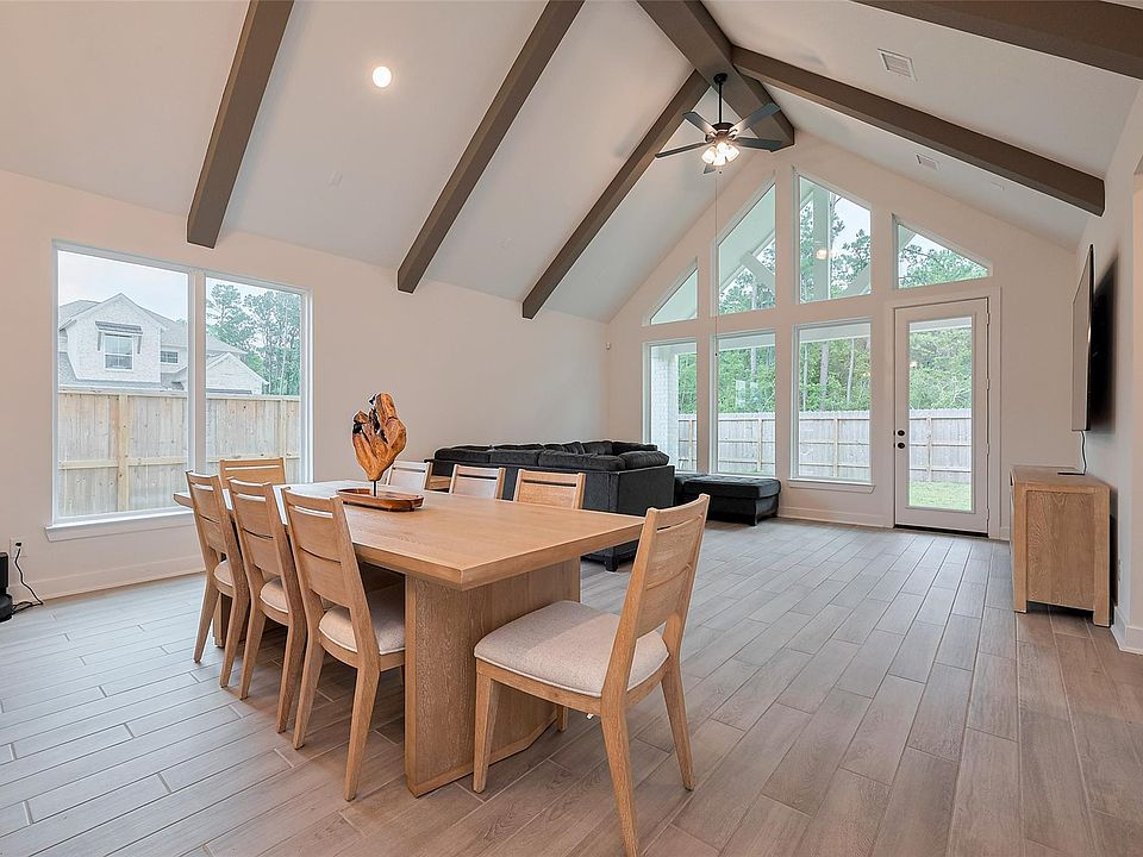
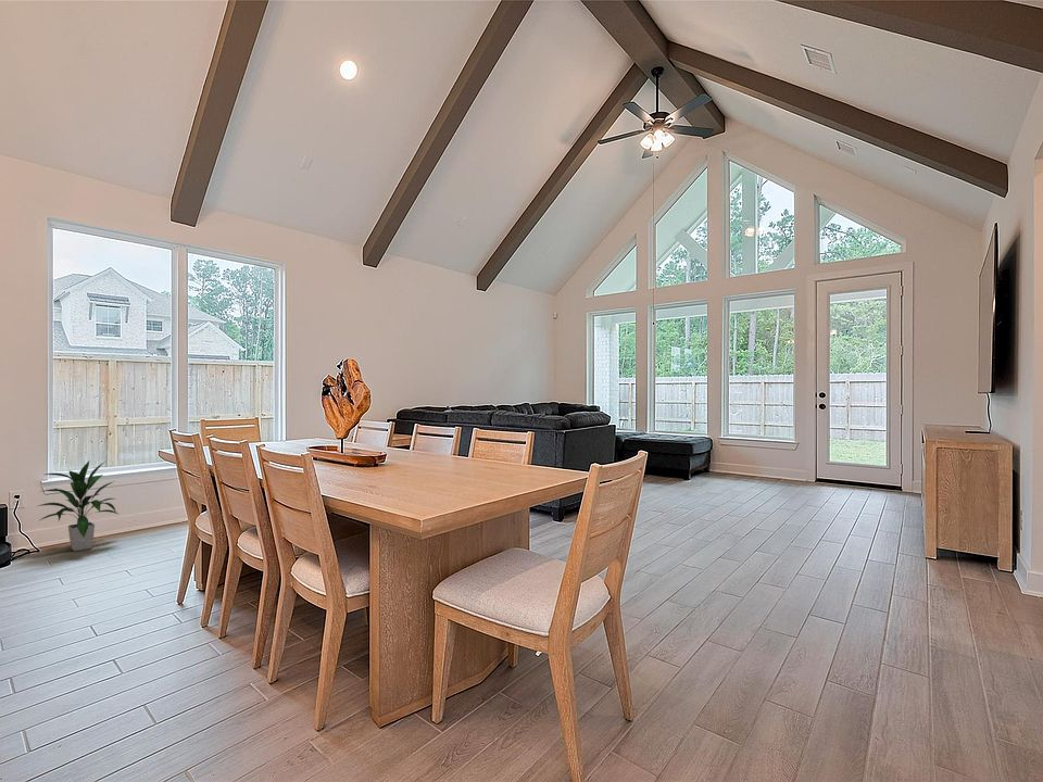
+ indoor plant (79, 505)
